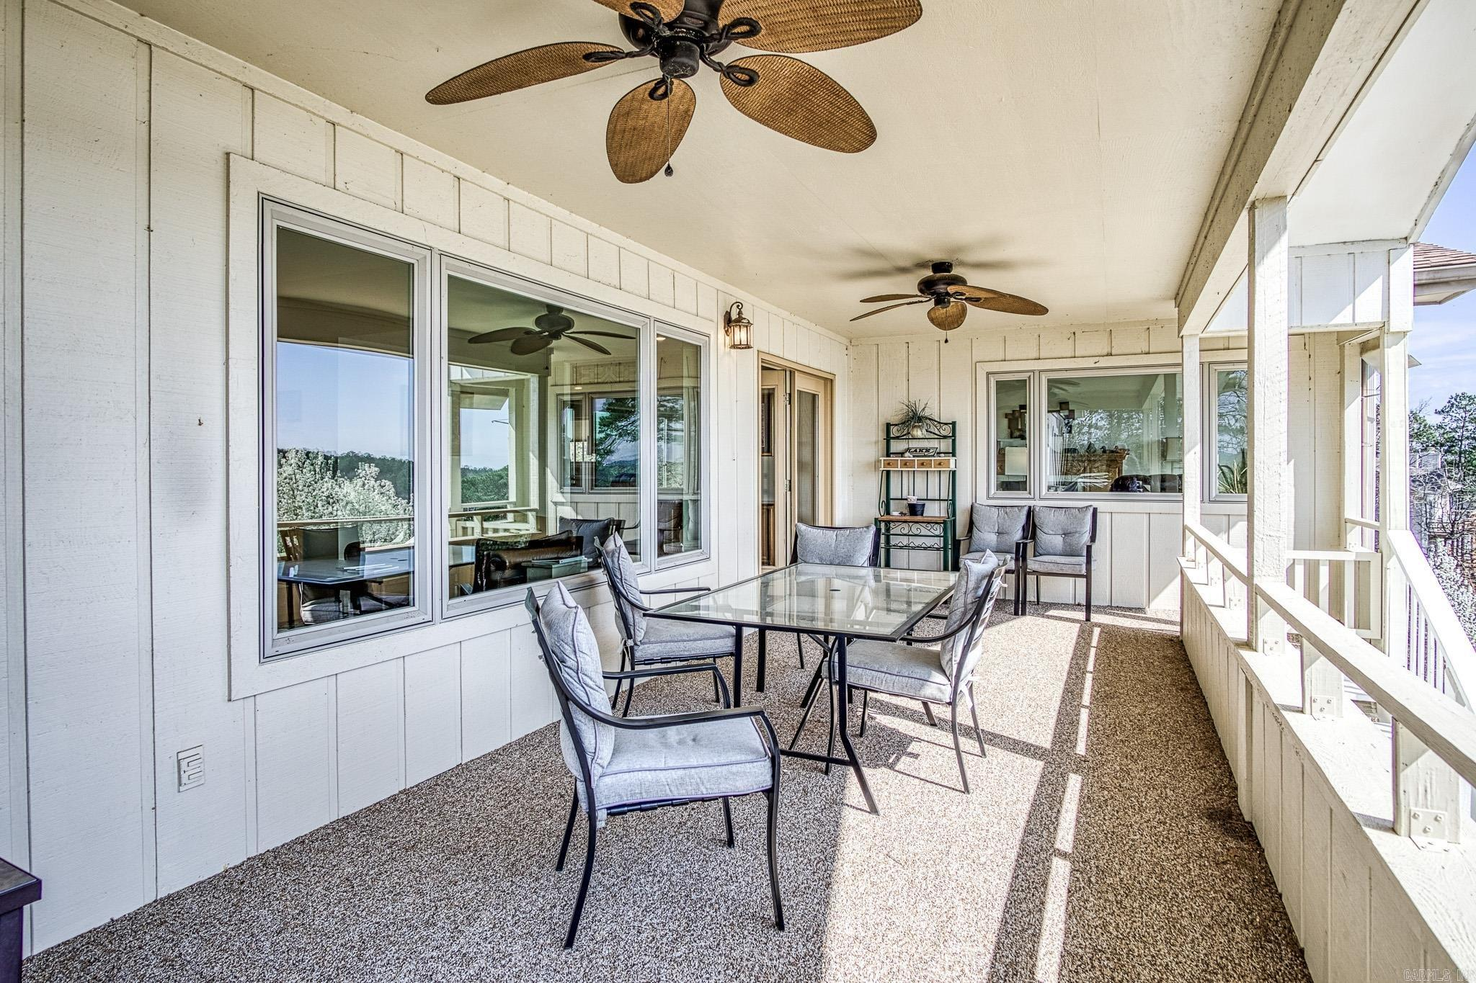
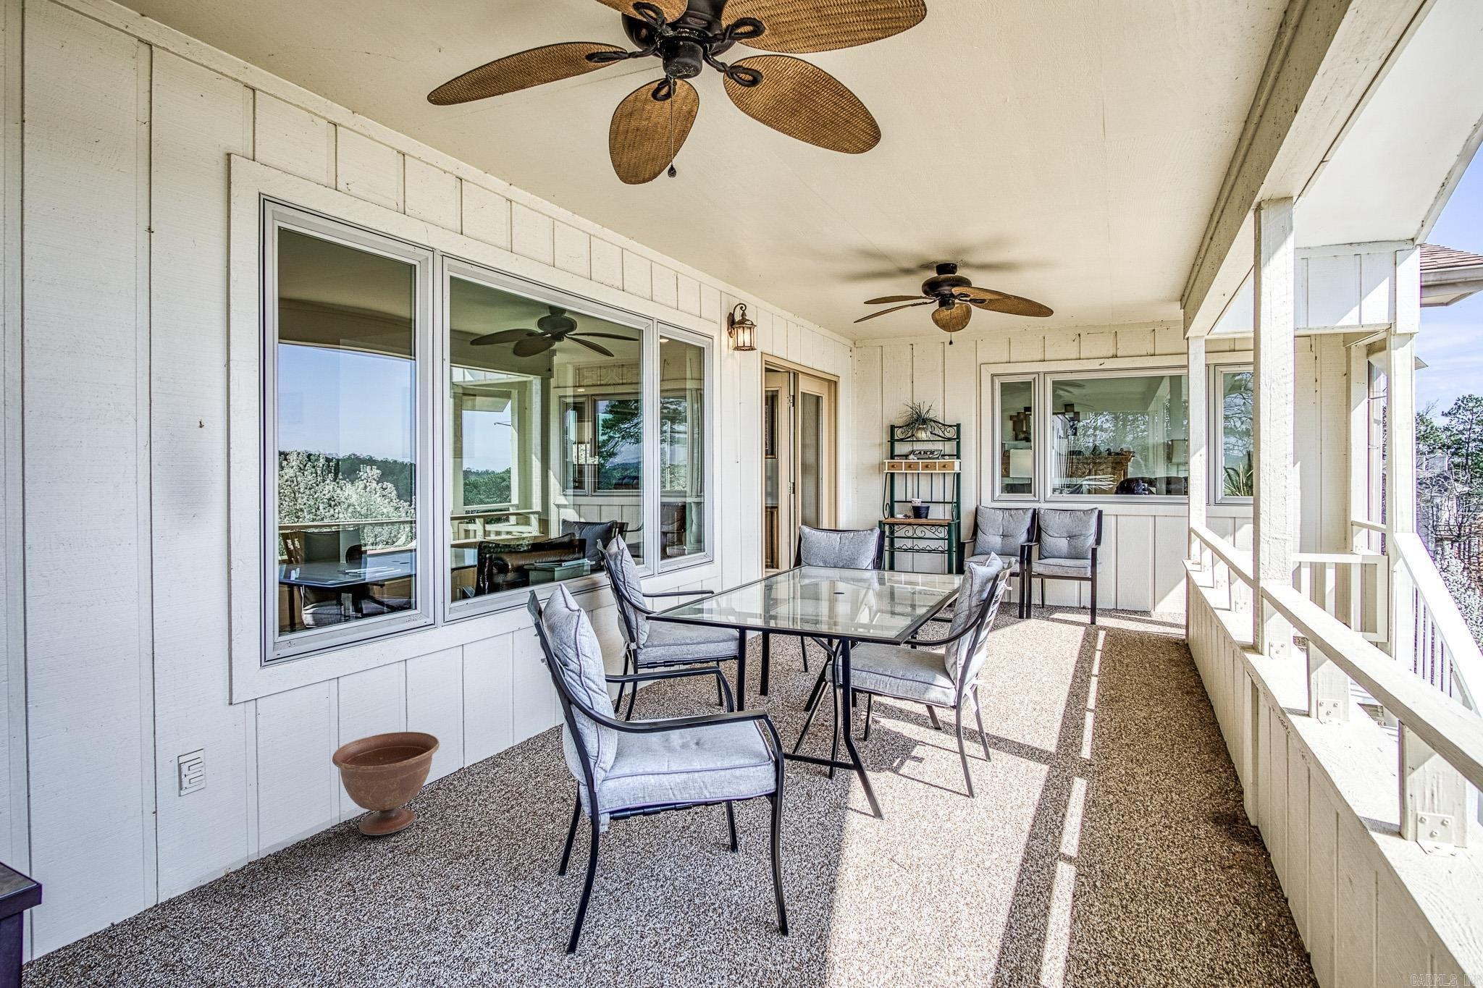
+ planter pot (387, 787)
